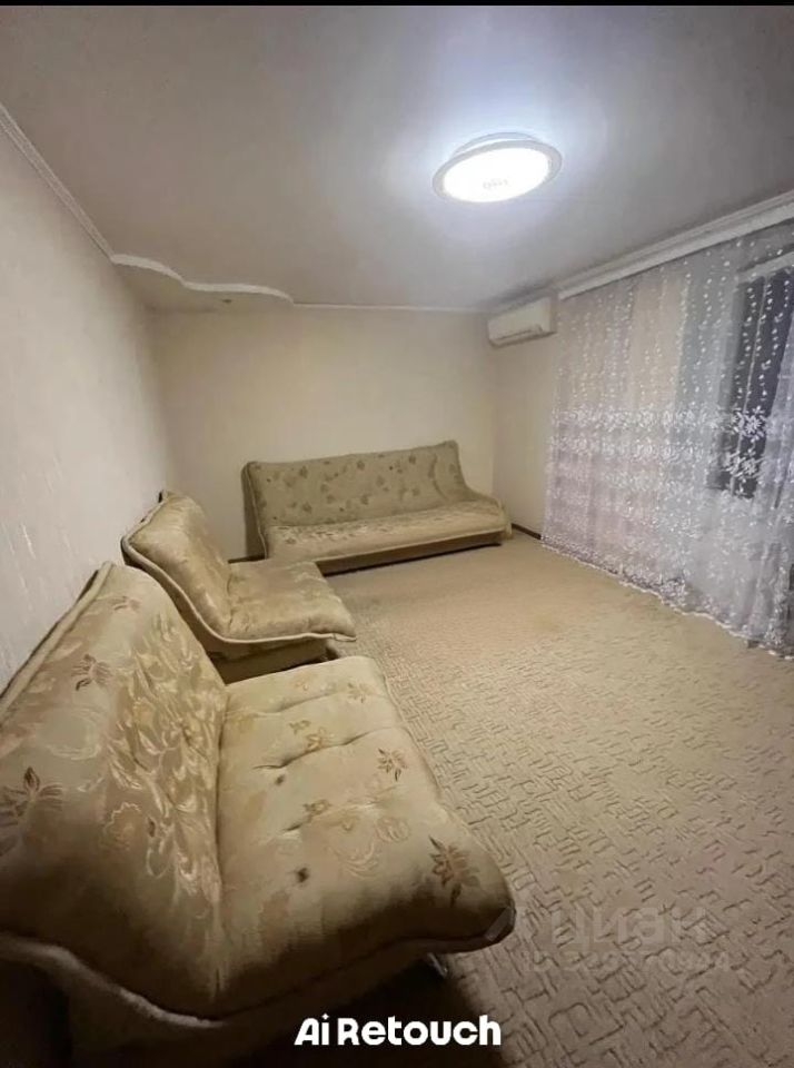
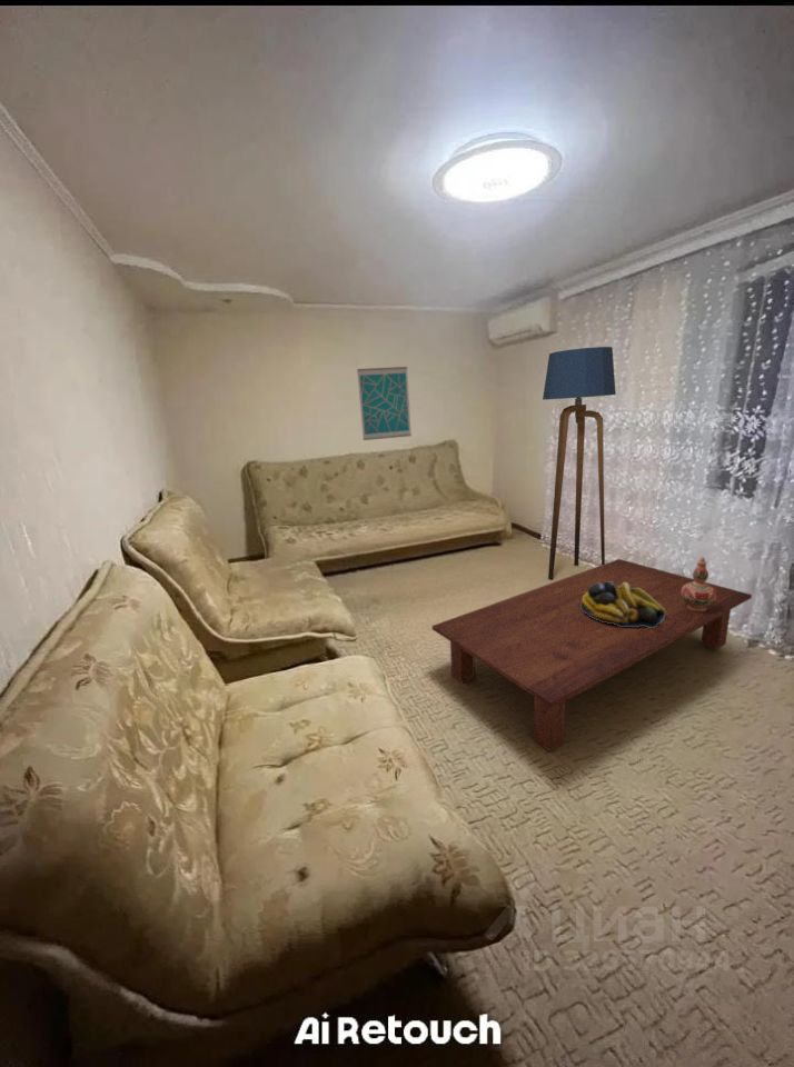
+ fruit bowl (621, 598)
+ floor lamp (576, 470)
+ wall art (385, 403)
+ coffee table (593, 635)
+ decorative vase (699, 581)
